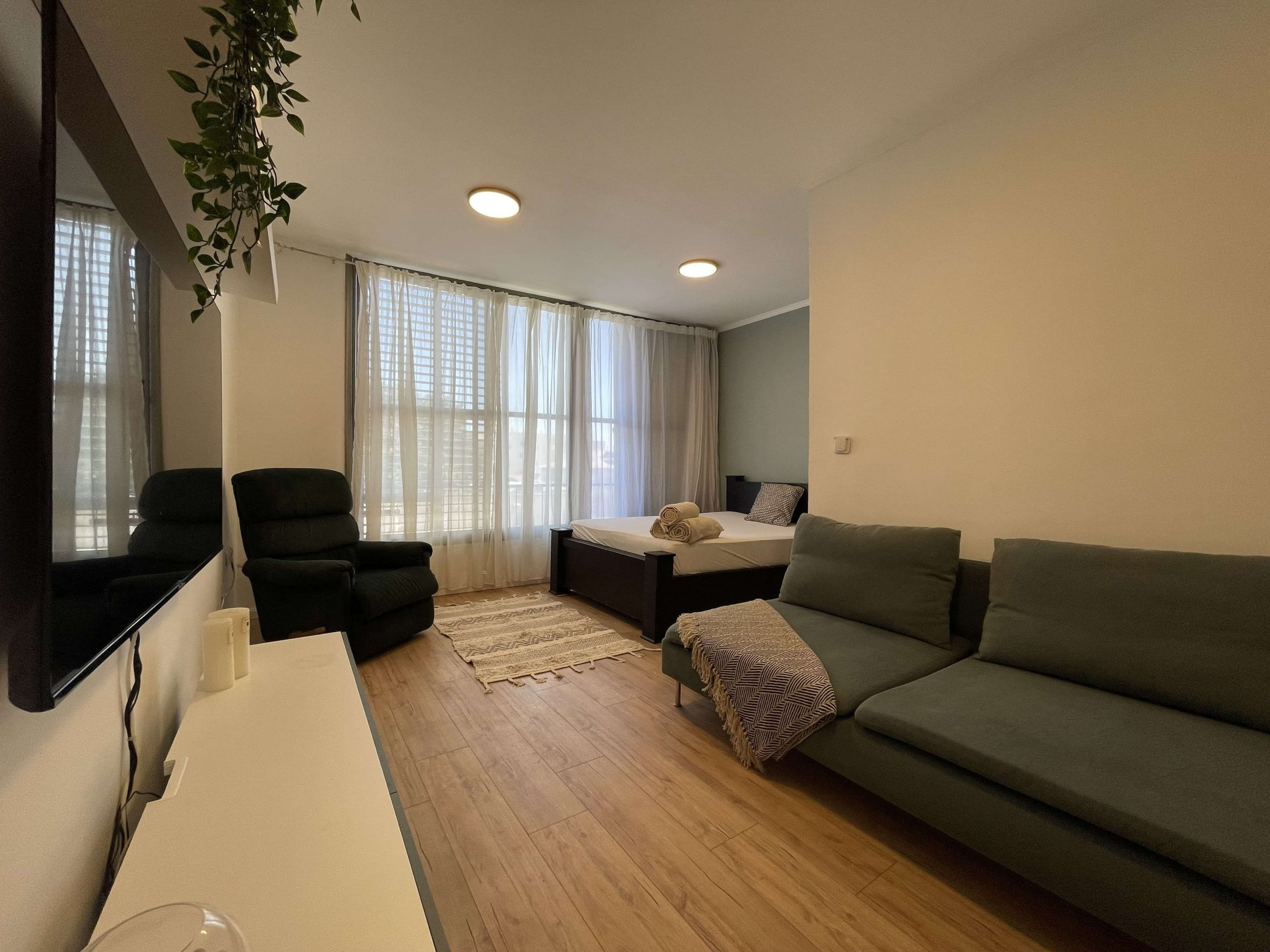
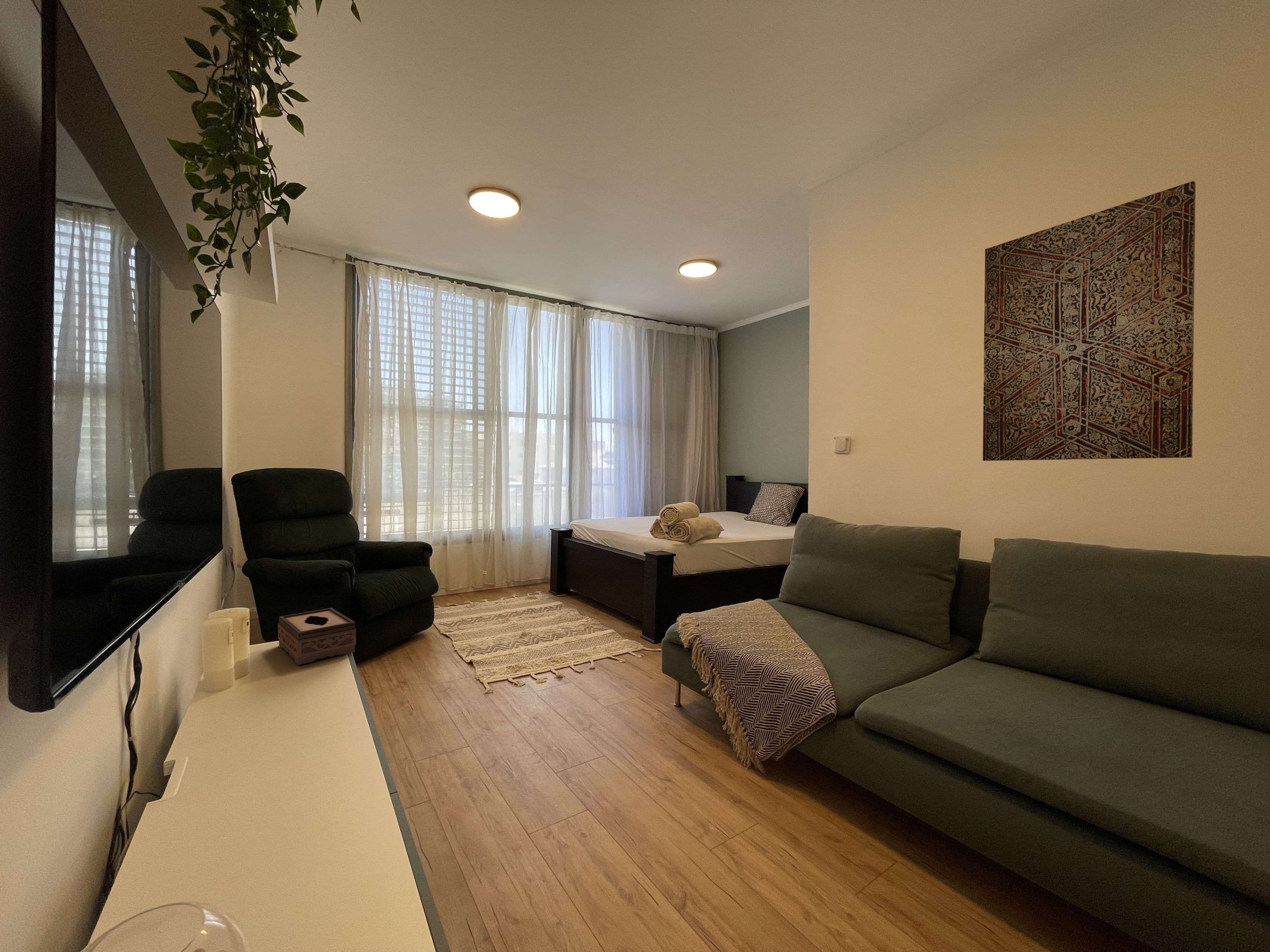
+ tissue box (316, 634)
+ wall art (1075, 340)
